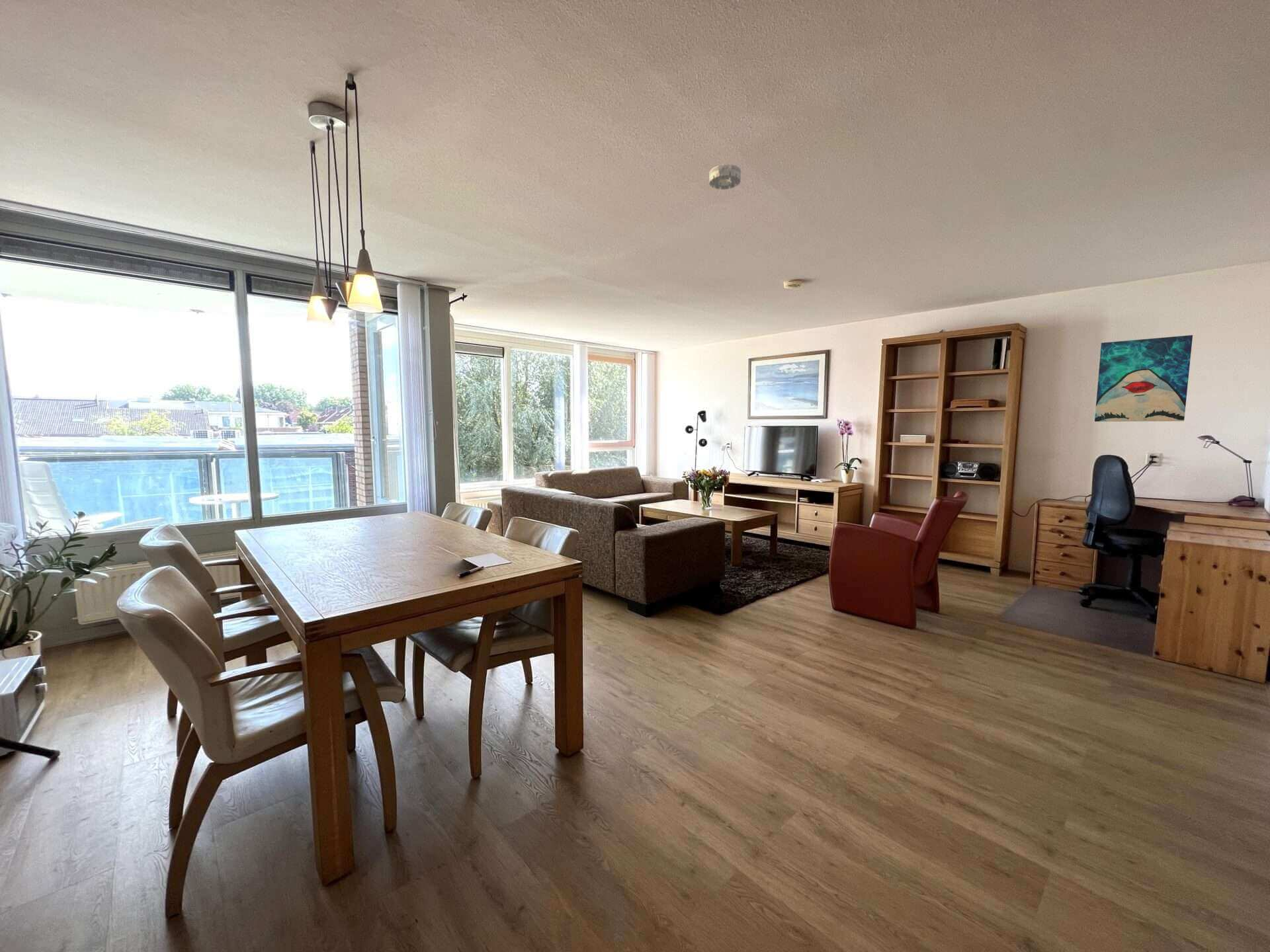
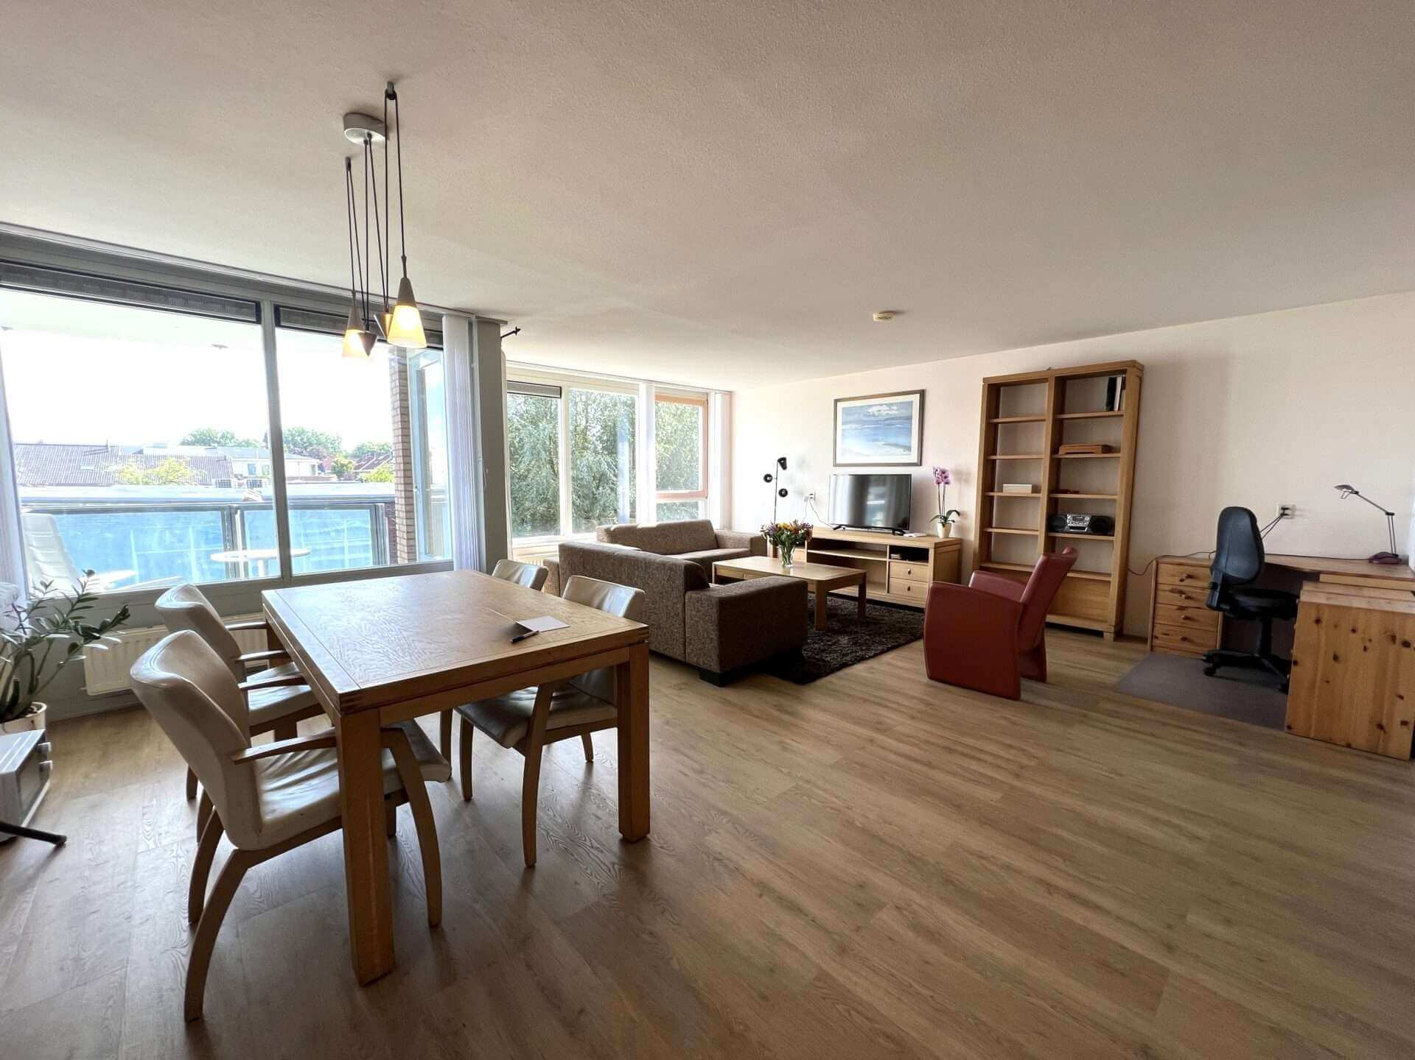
- wall art (1141, 380)
- smoke detector (725, 176)
